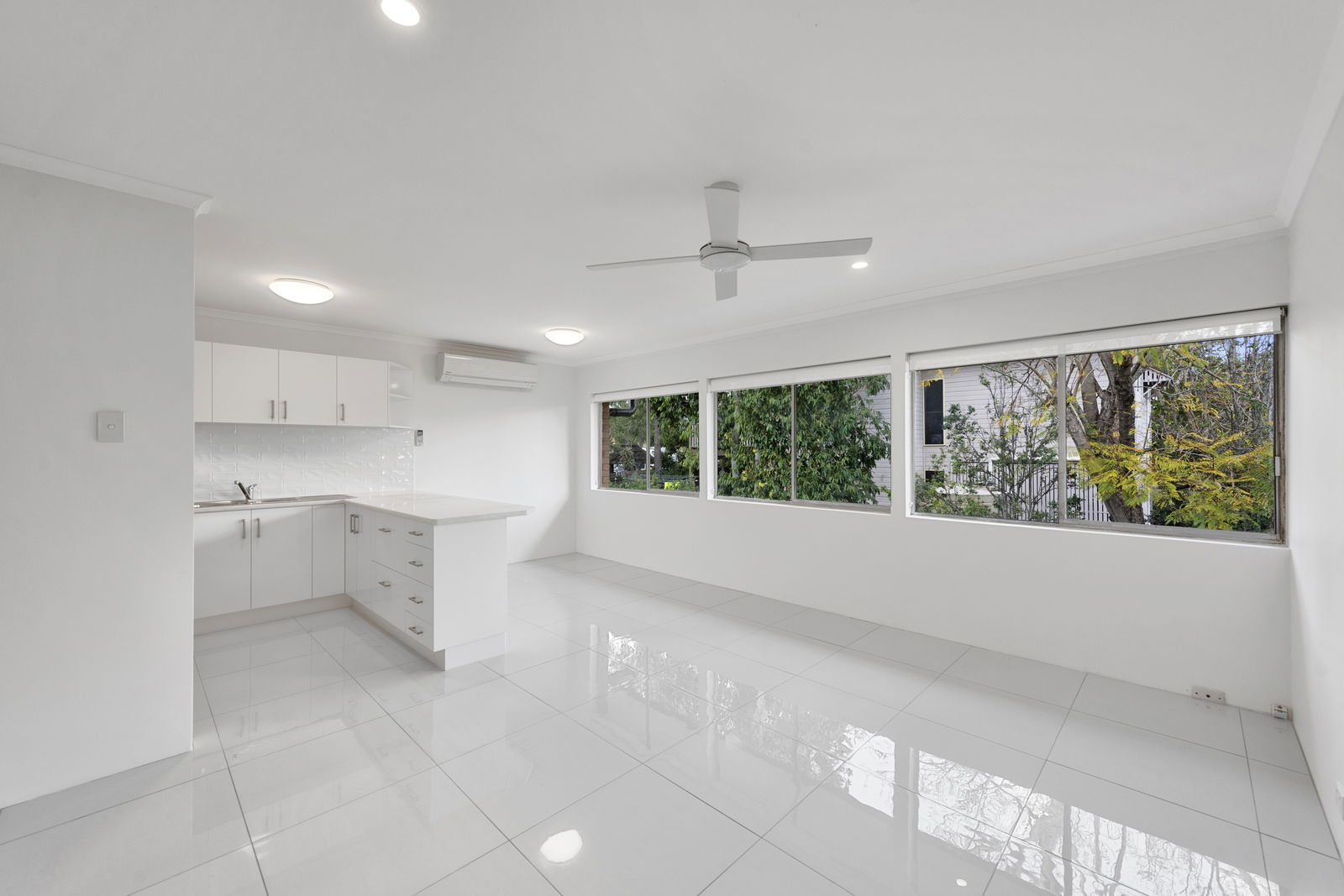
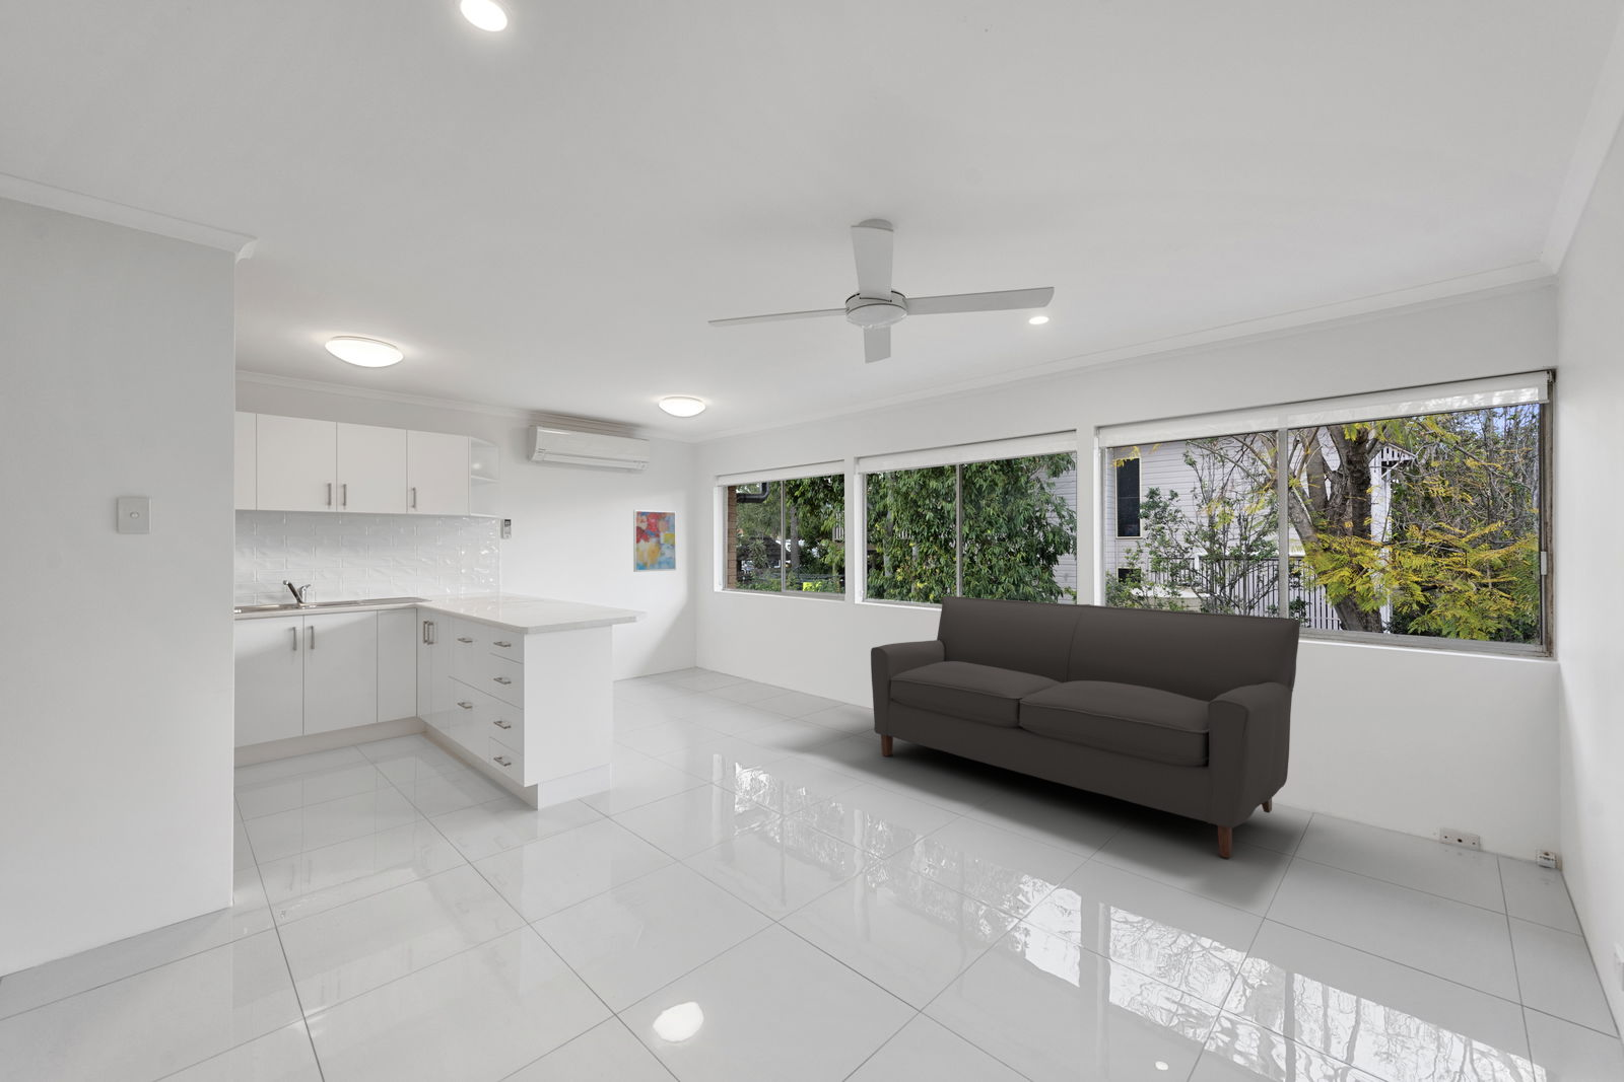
+ wall art (655, 541)
+ sofa (1056, 693)
